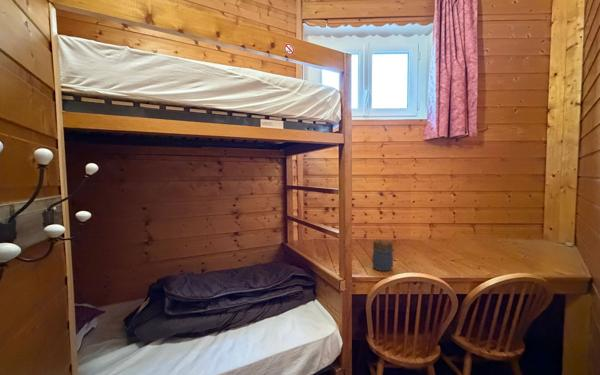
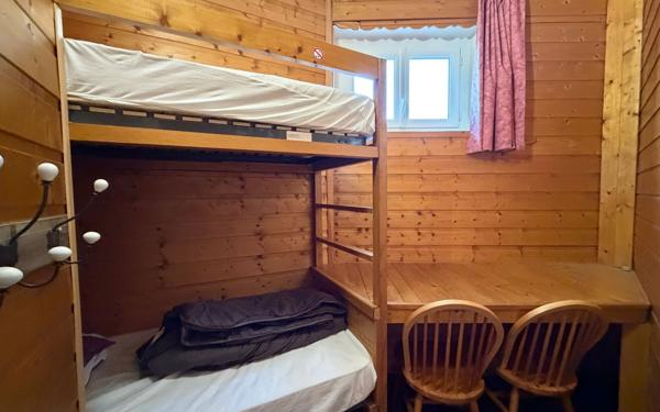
- jar (383, 254)
